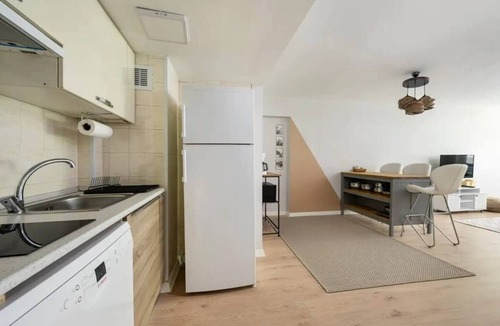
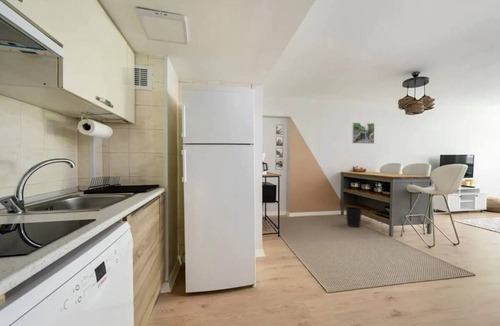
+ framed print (363, 133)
+ wastebasket (353, 216)
